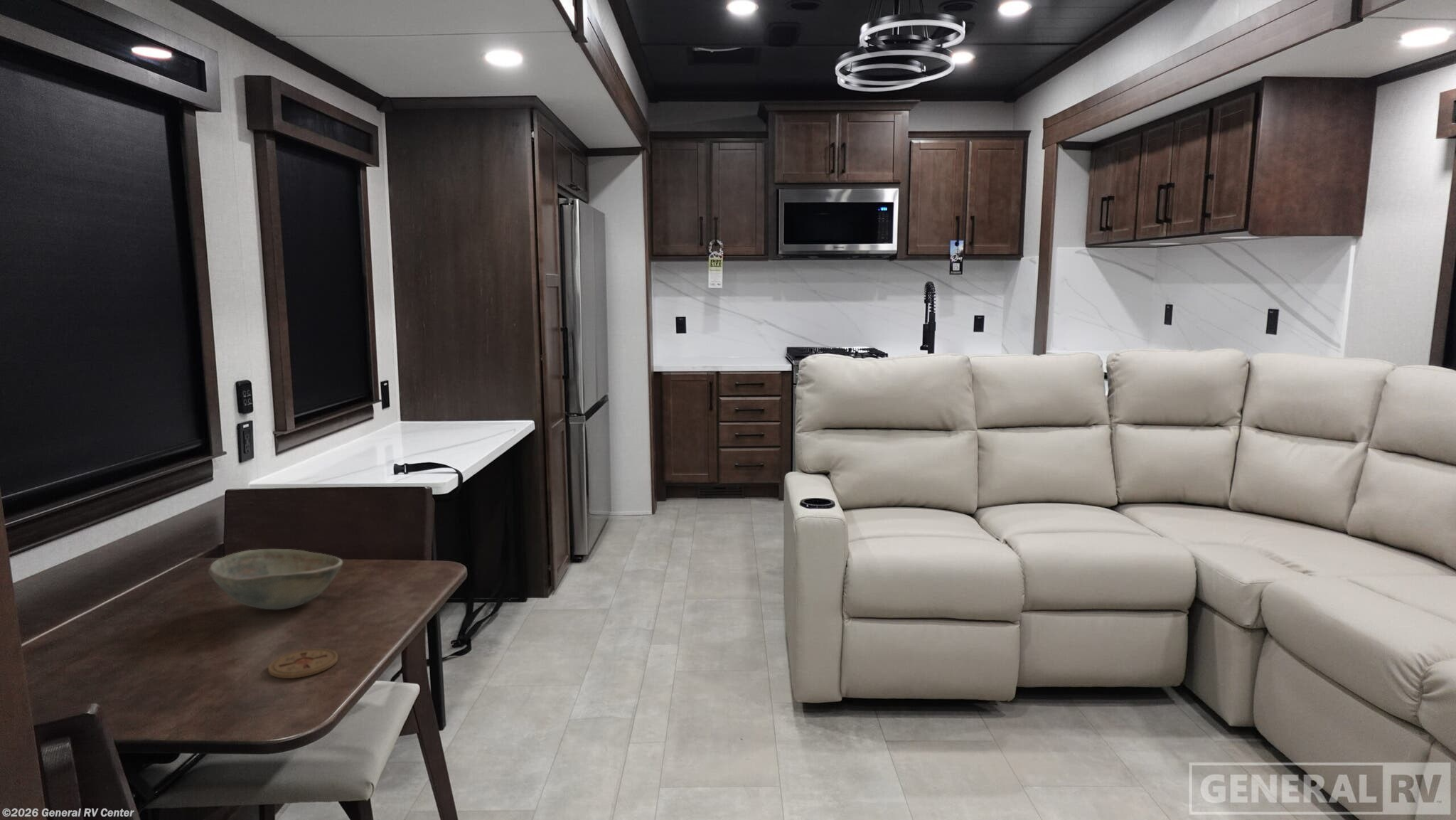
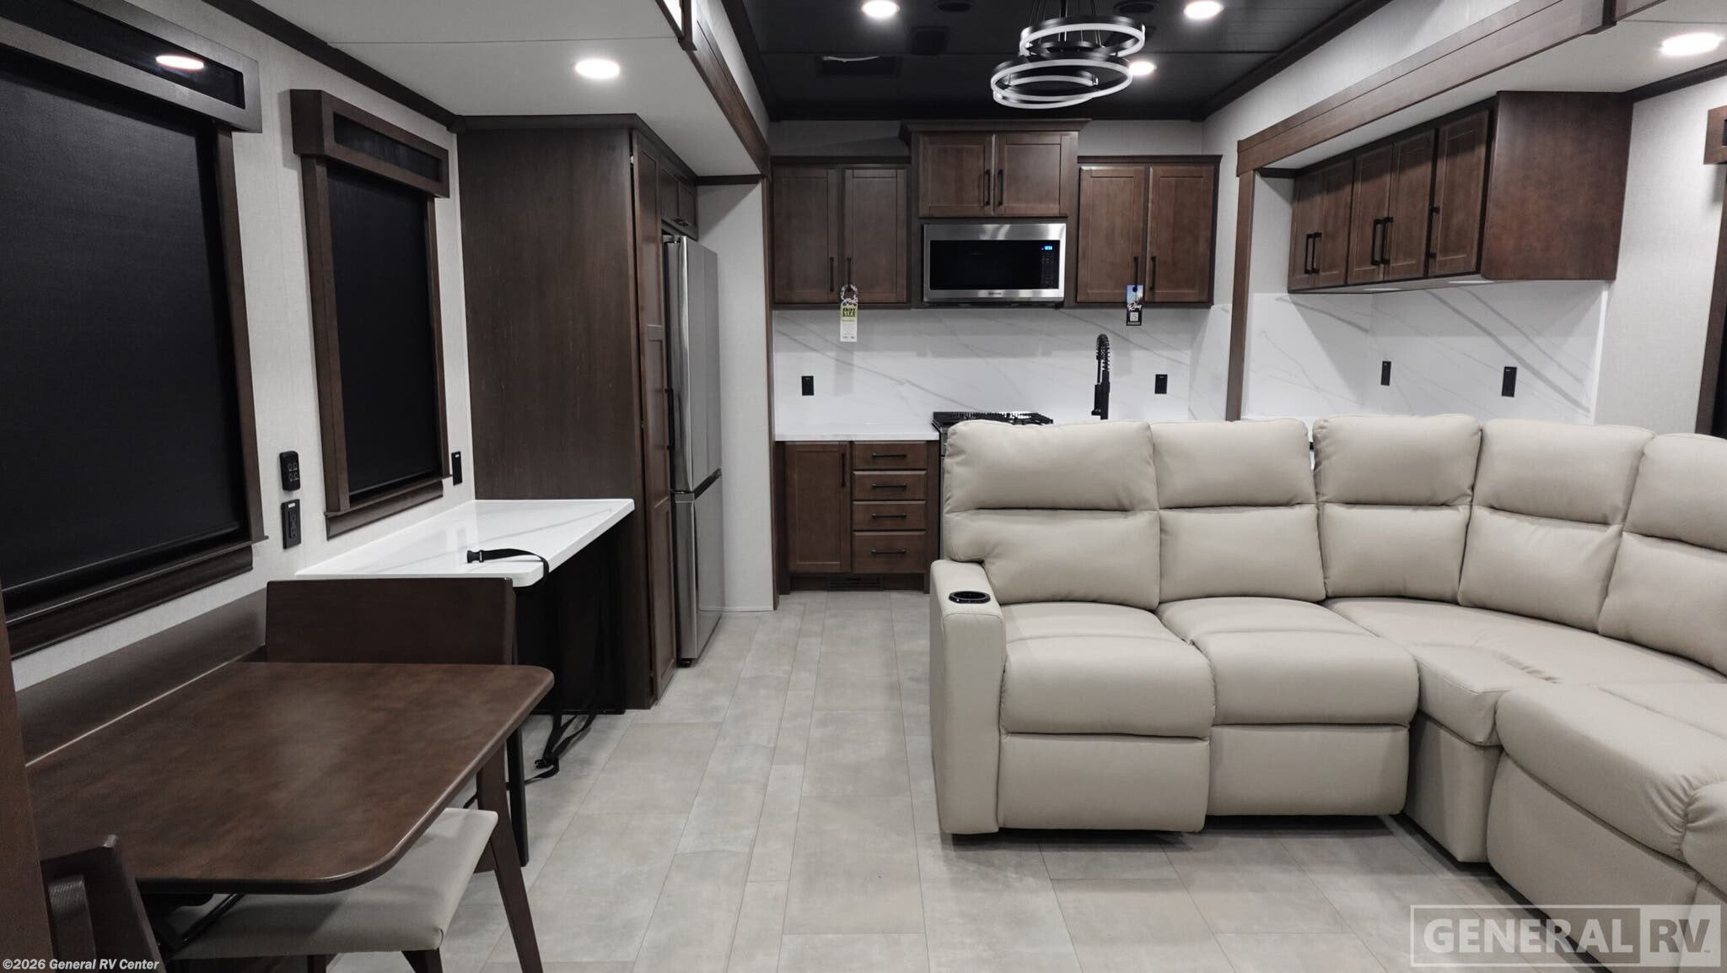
- coaster (304, 662)
- bowl (280, 581)
